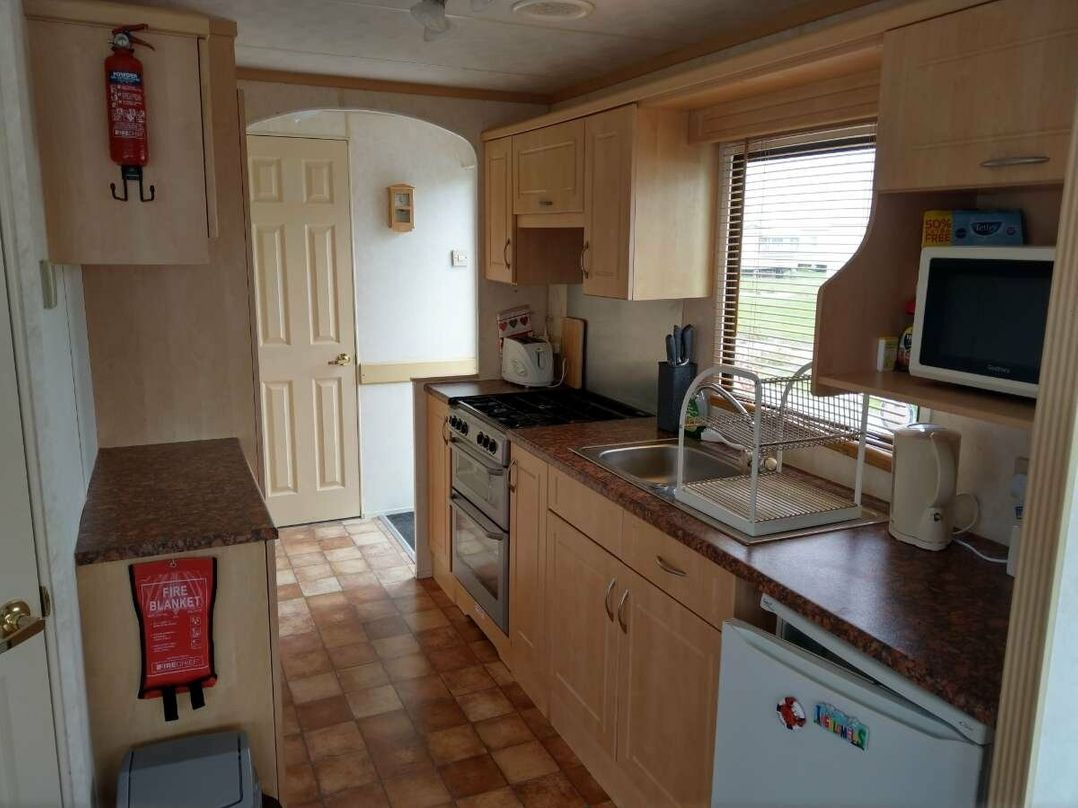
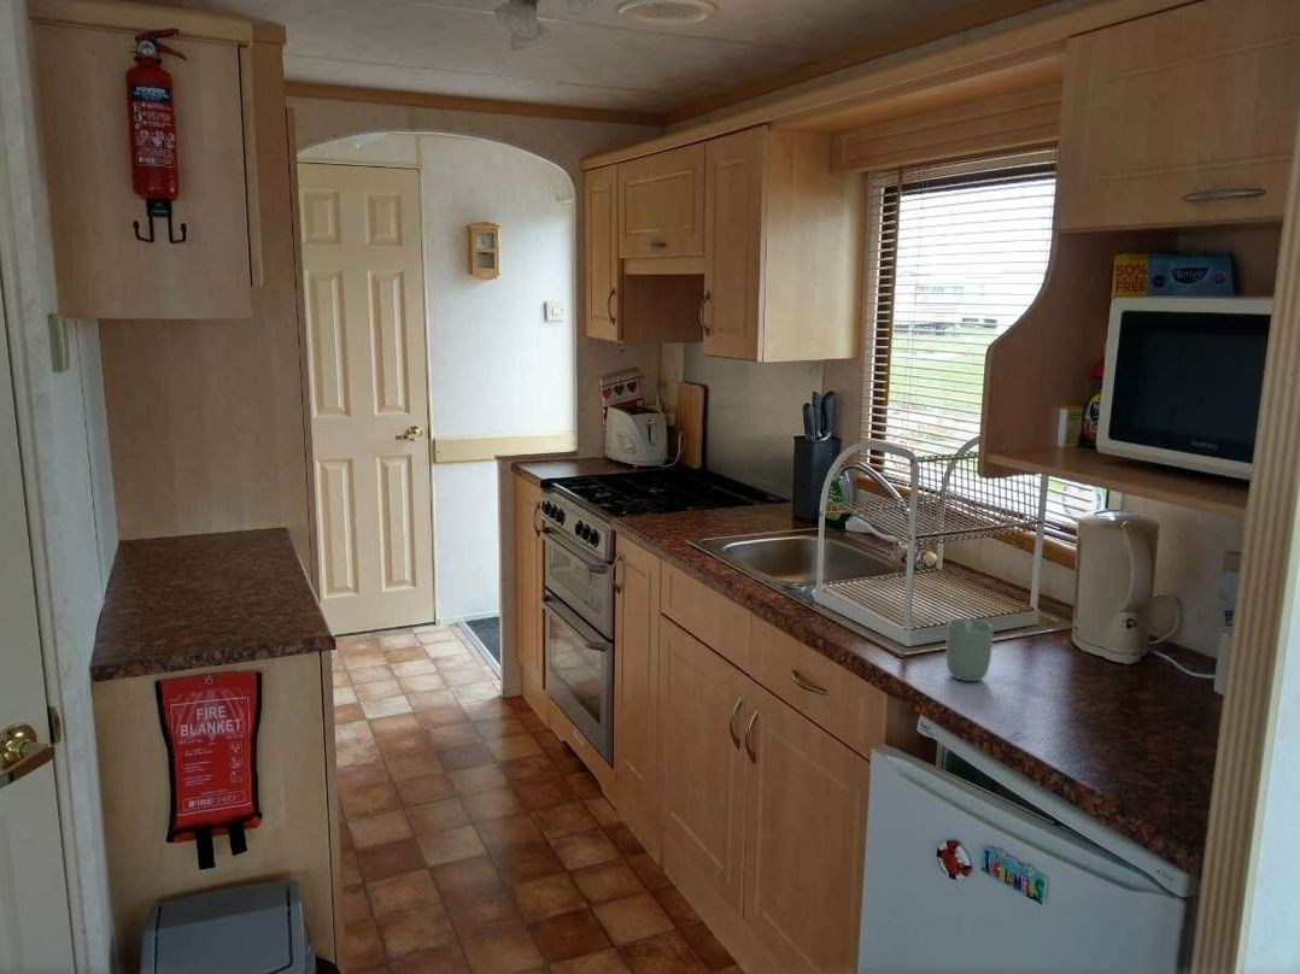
+ cup (968, 651)
